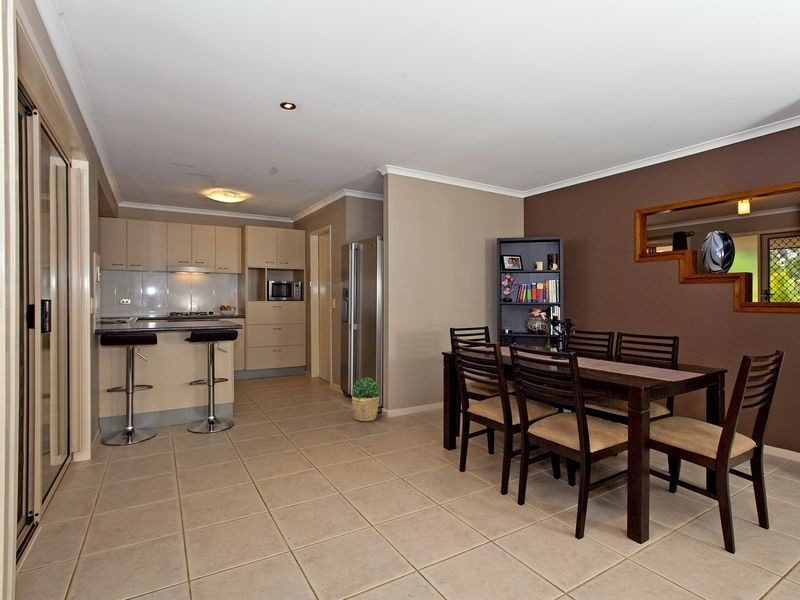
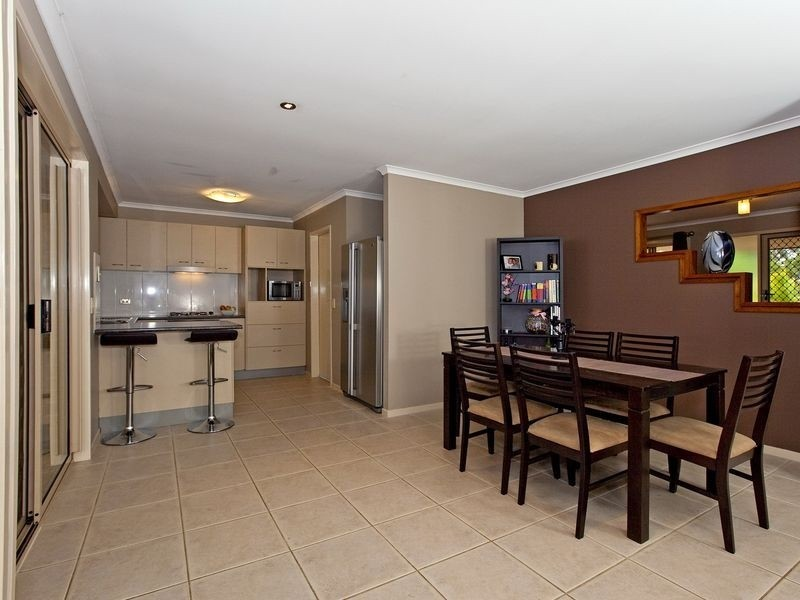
- potted plant (365, 398)
